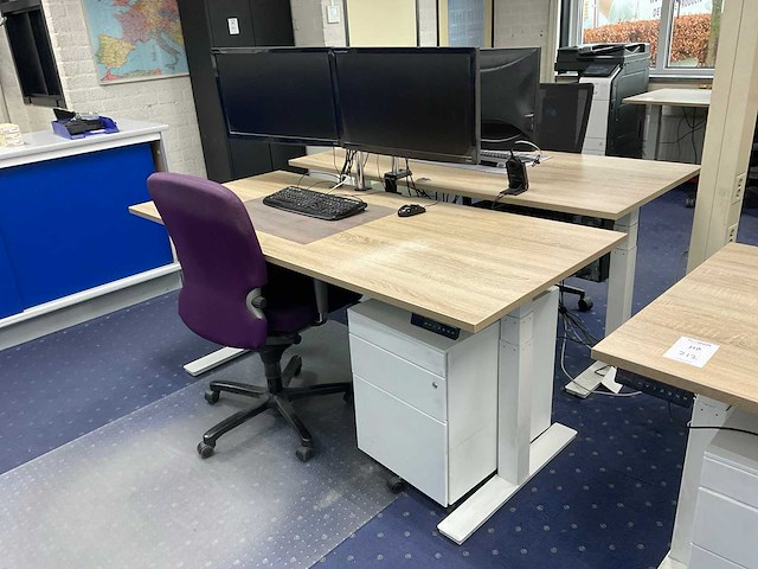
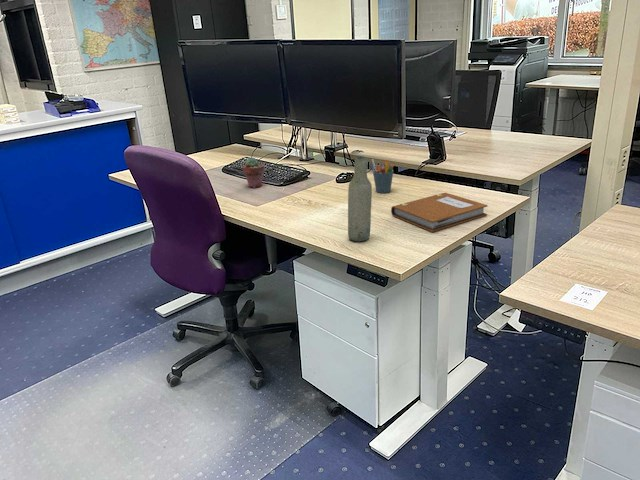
+ potted succulent (253, 171)
+ notebook (439, 209)
+ pen holder (383, 175)
+ bottle (359, 198)
